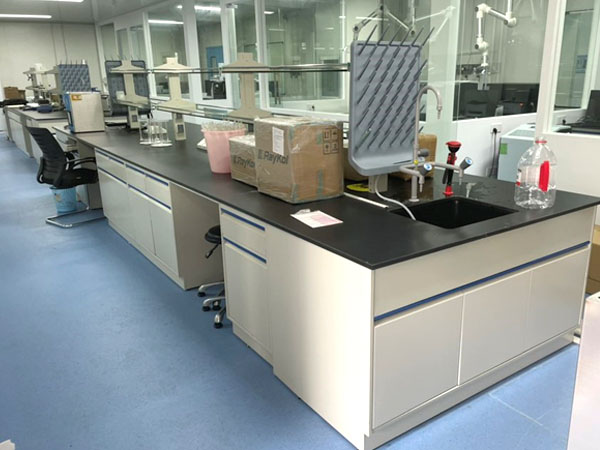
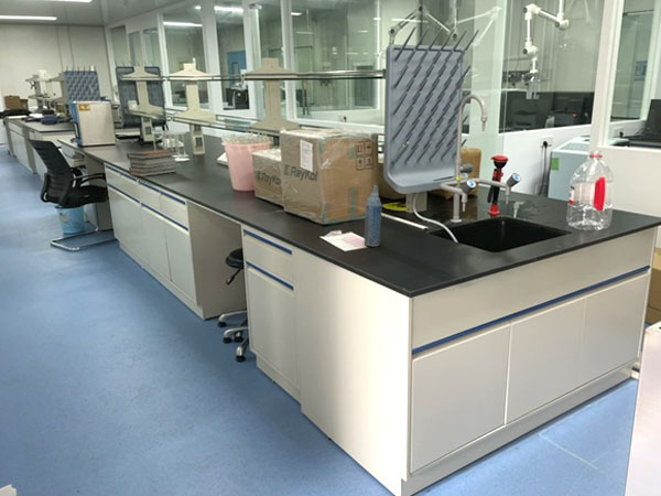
+ aerosol can (372, 215)
+ book stack (153, 162)
